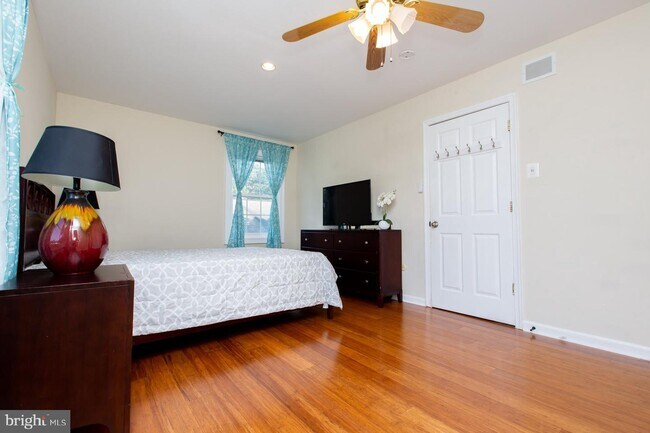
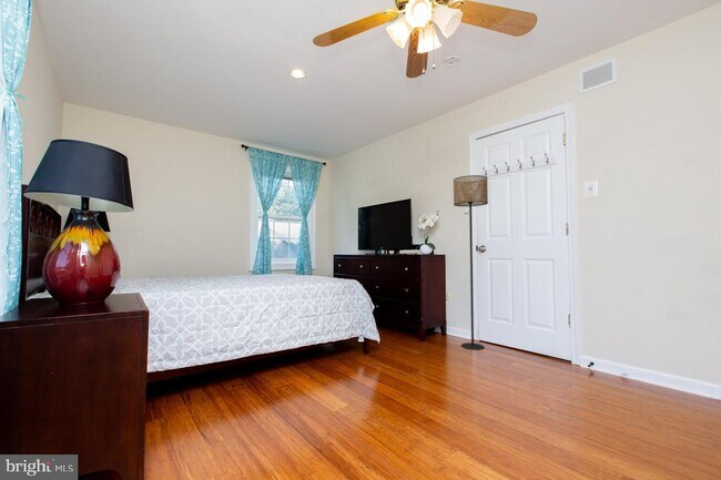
+ floor lamp (471, 262)
